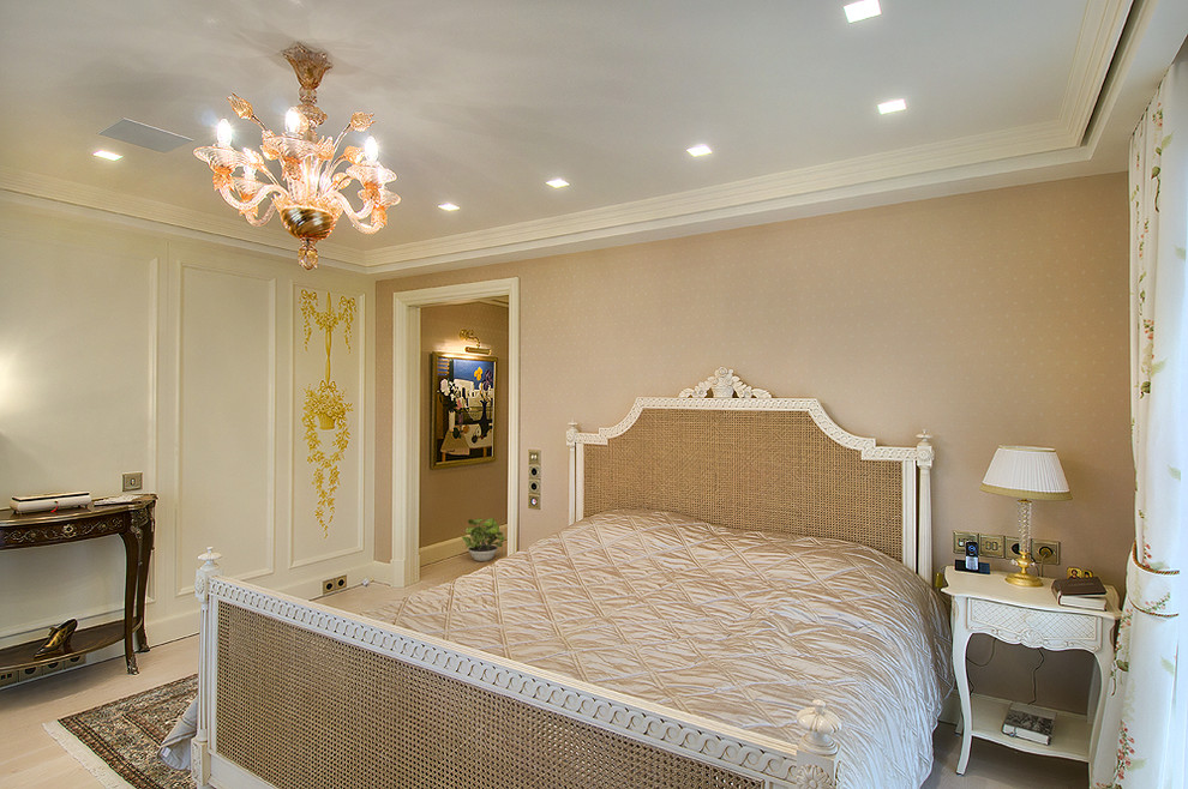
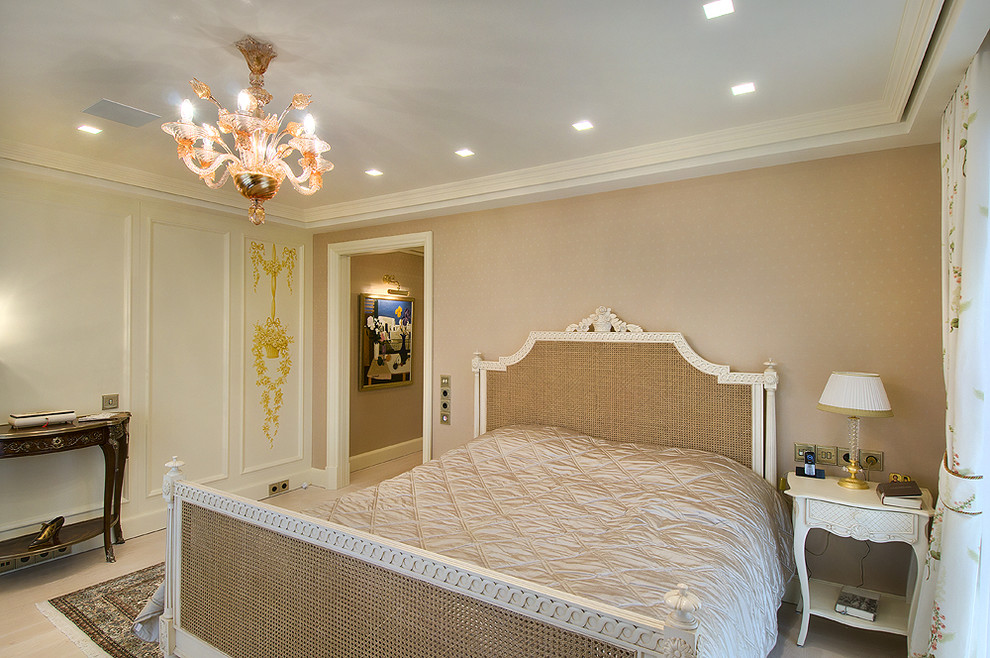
- potted plant (484, 537)
